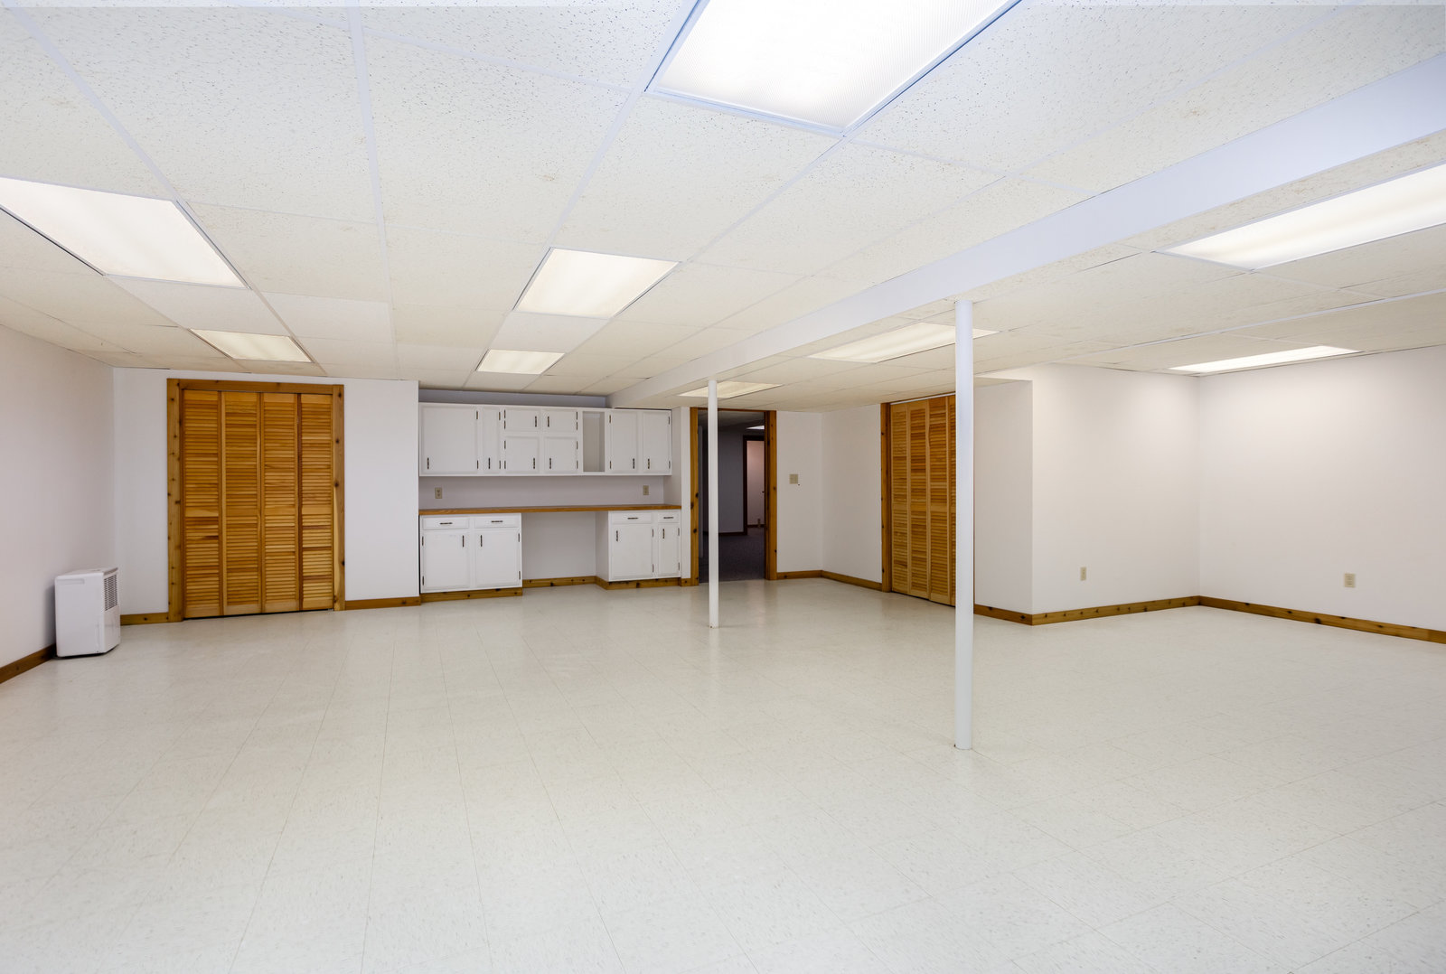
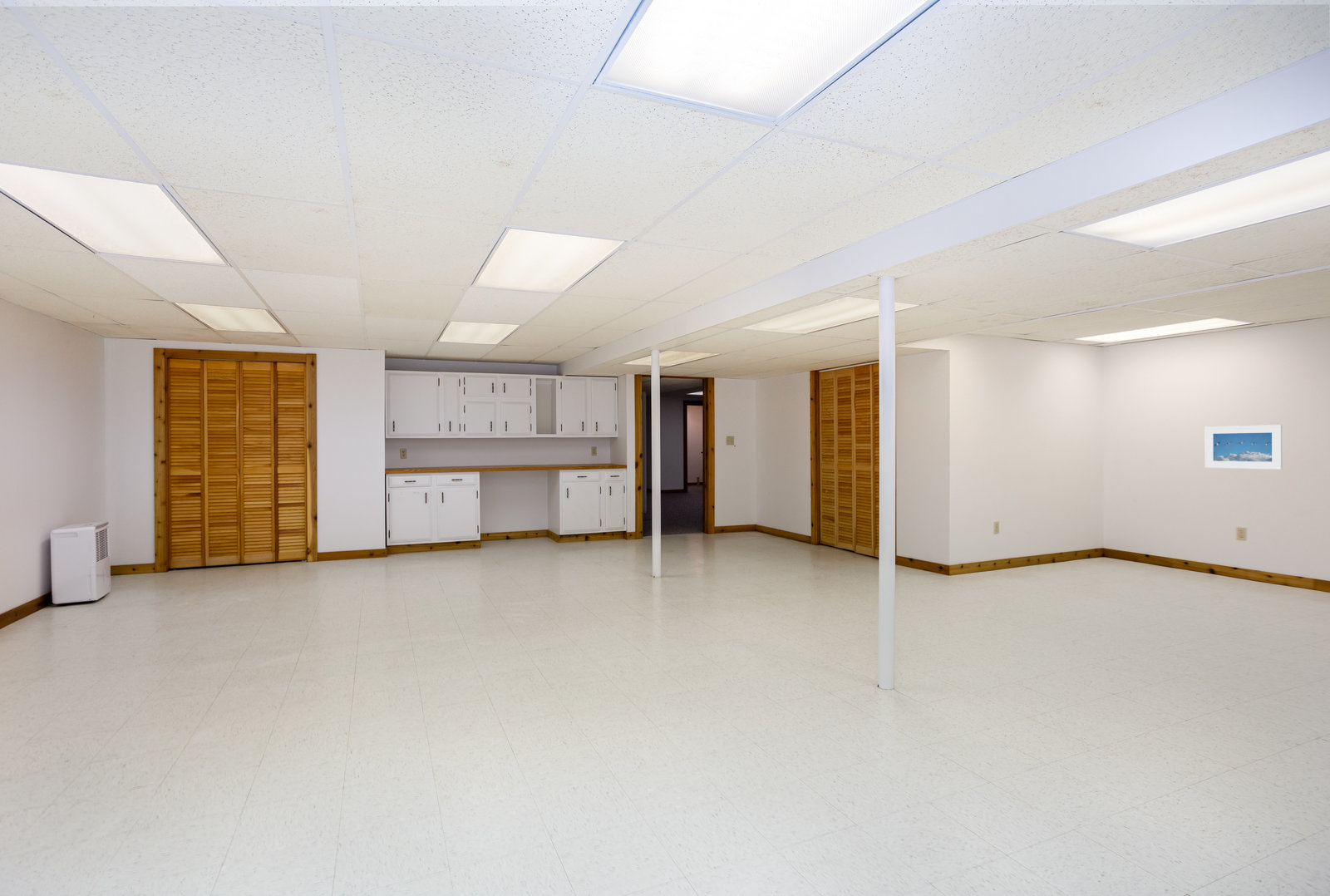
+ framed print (1241, 447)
